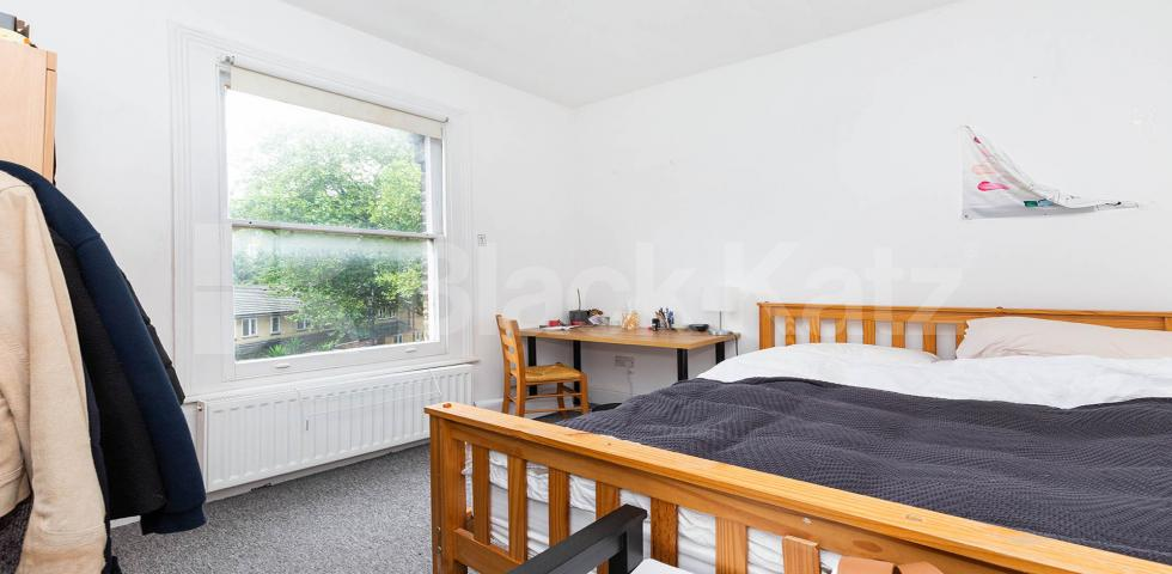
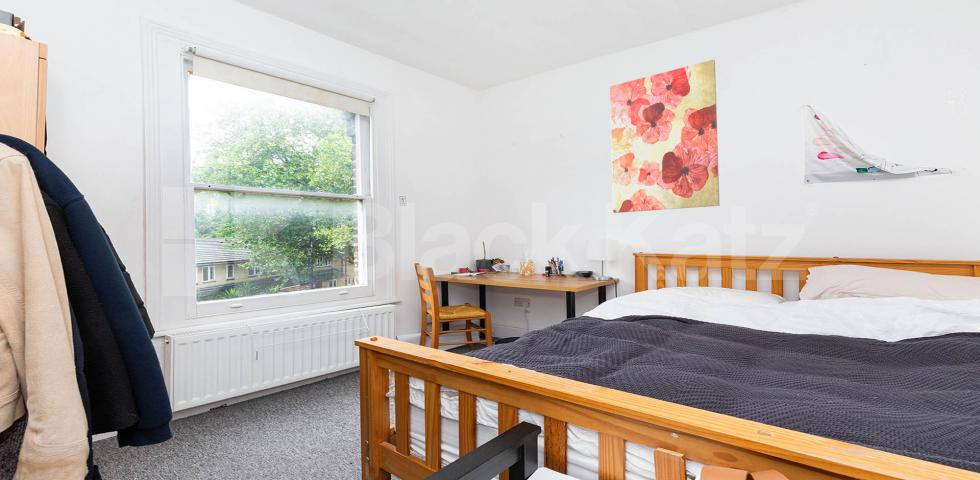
+ wall art (660, 141)
